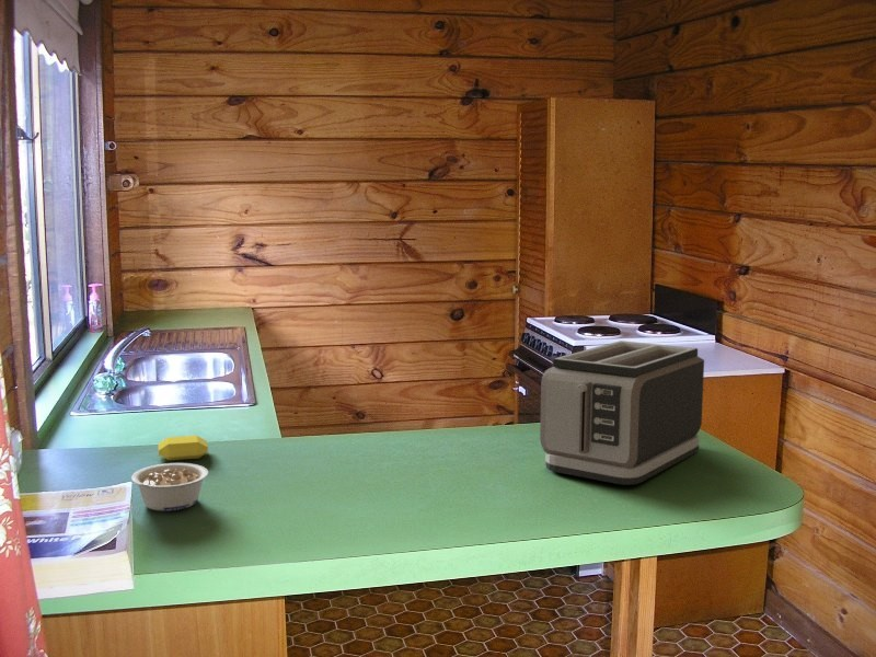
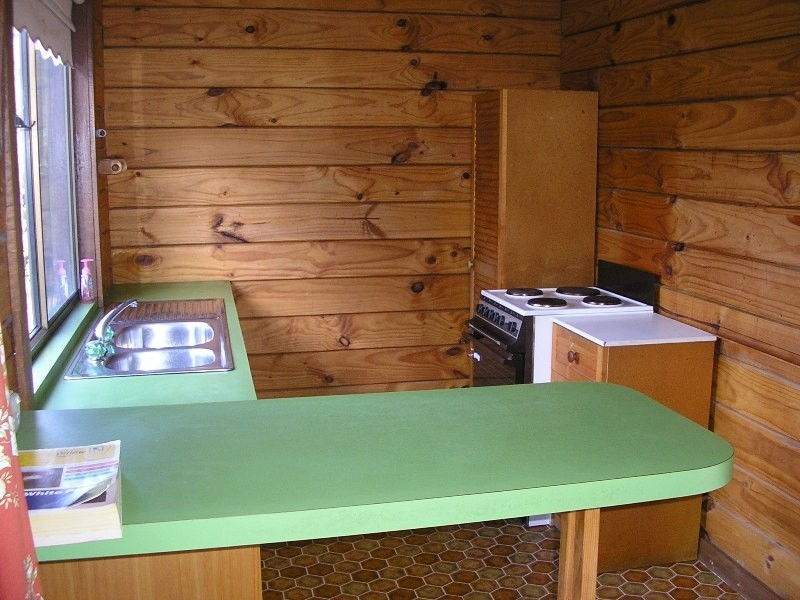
- toaster (622, 407)
- soap bar (183, 447)
- legume (170, 486)
